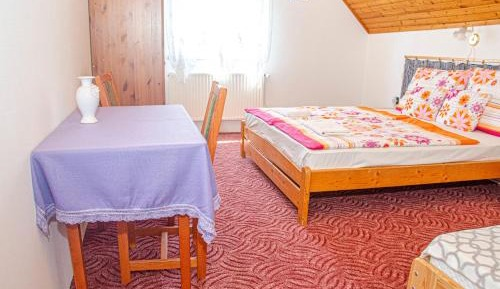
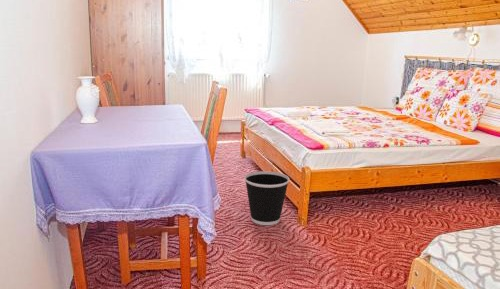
+ wastebasket (266, 198)
